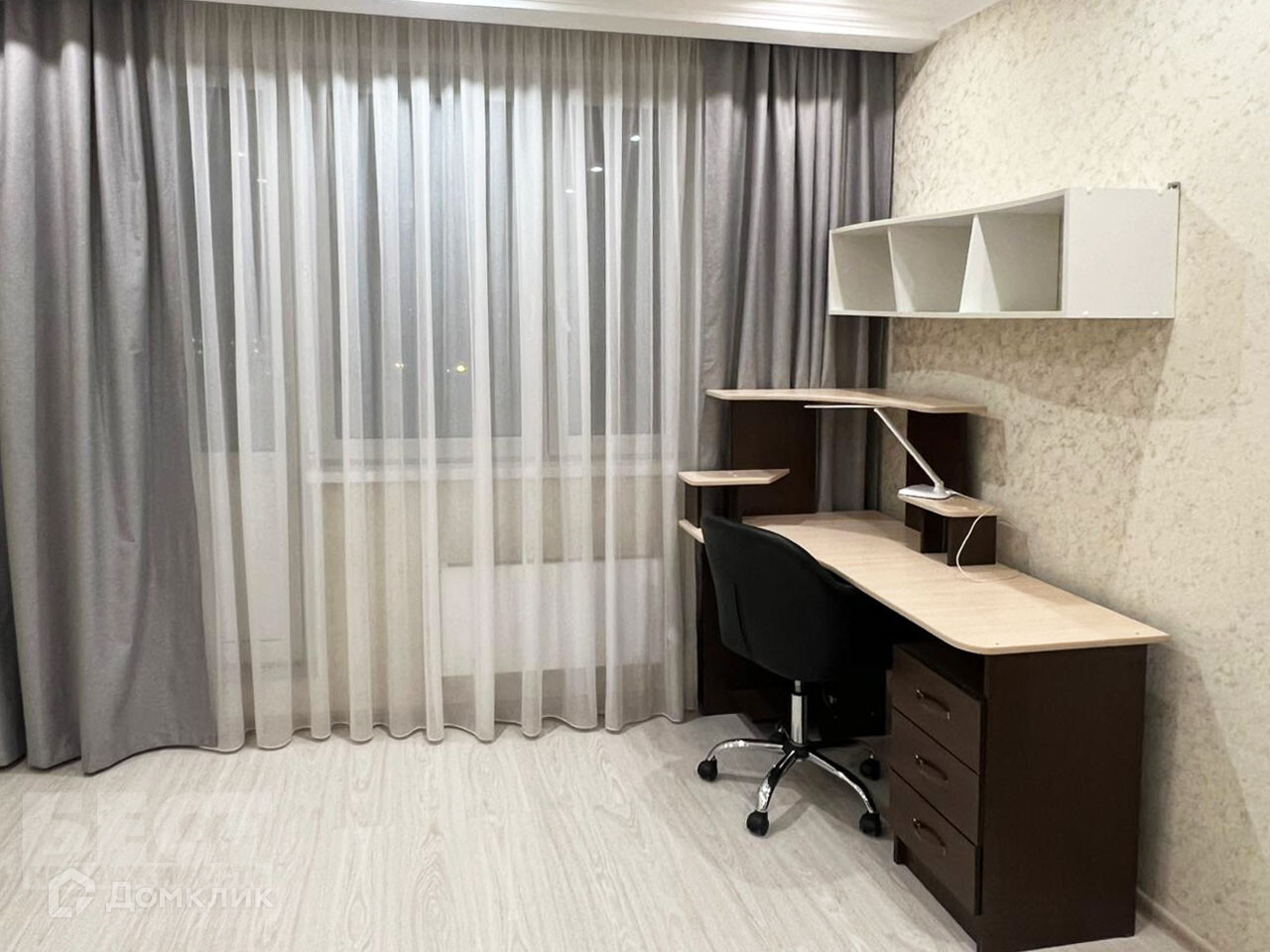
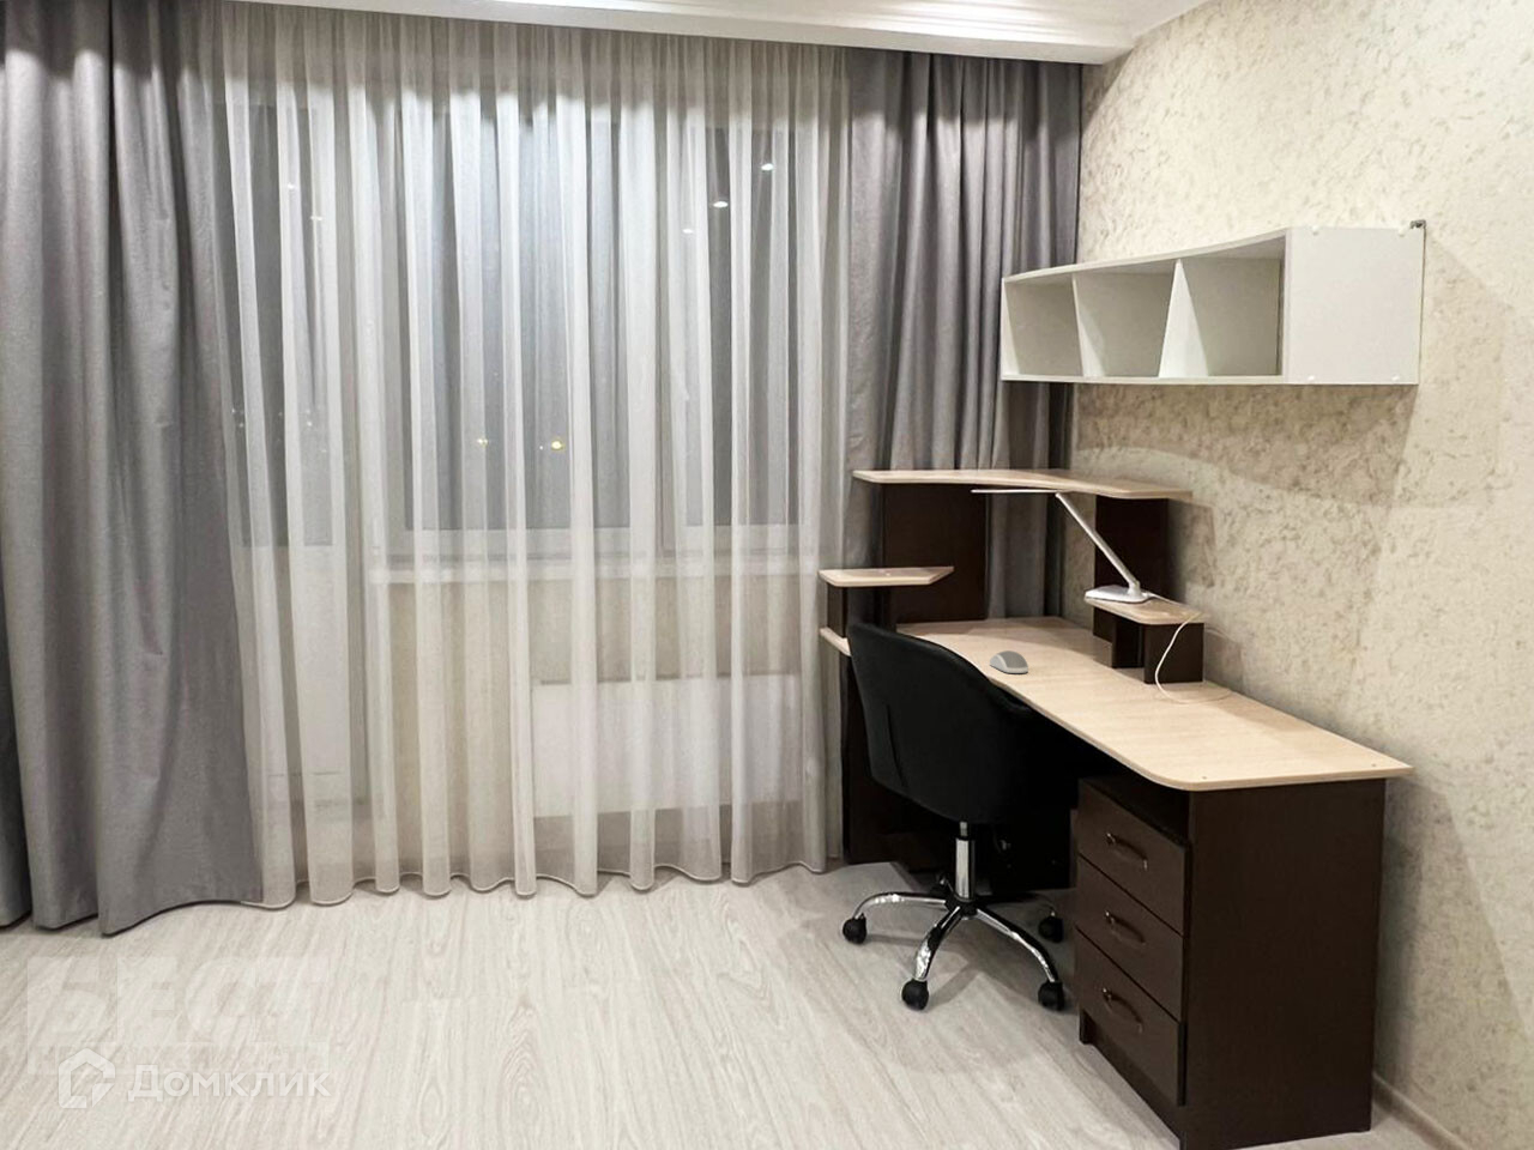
+ computer mouse (1009, 658)
